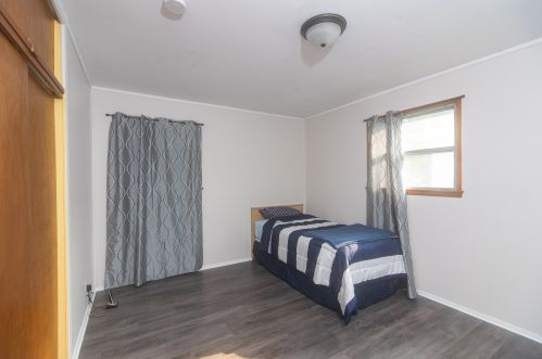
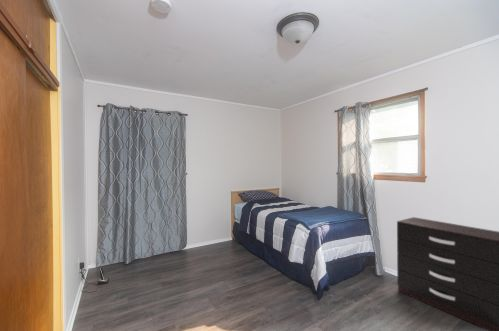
+ dresser (448, 266)
